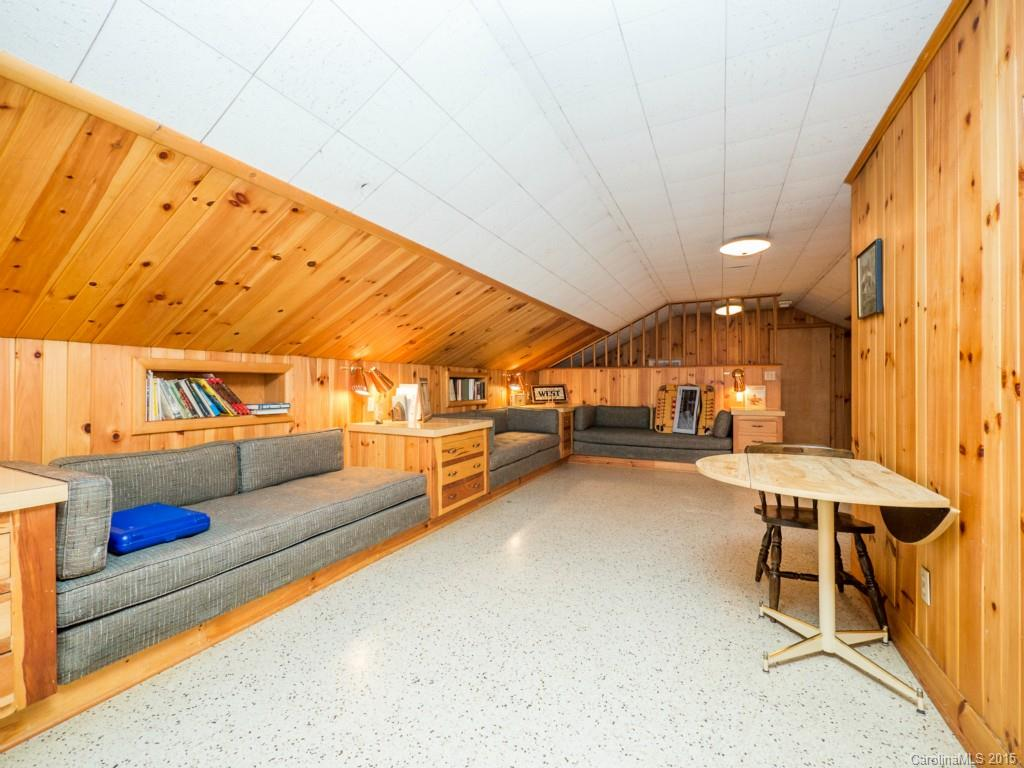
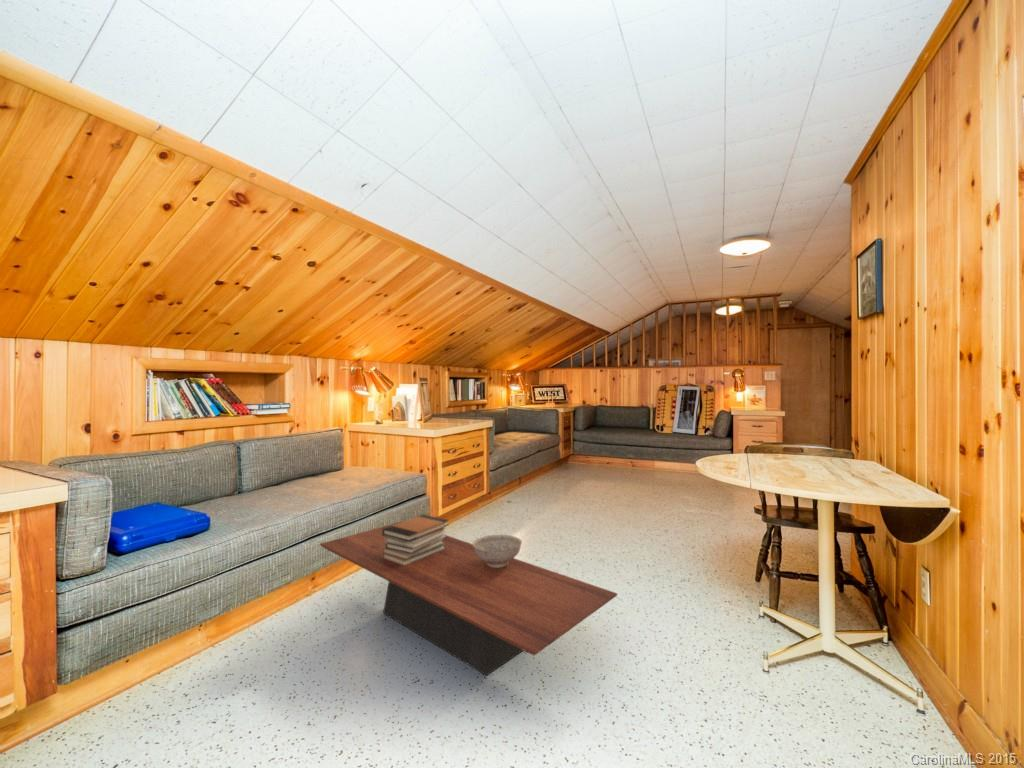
+ decorative bowl (497, 552)
+ book stack (416, 538)
+ coffee table (448, 597)
